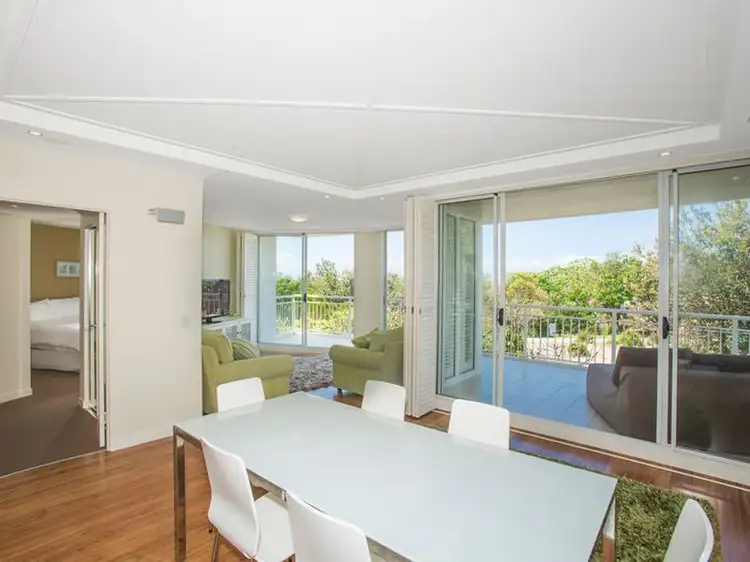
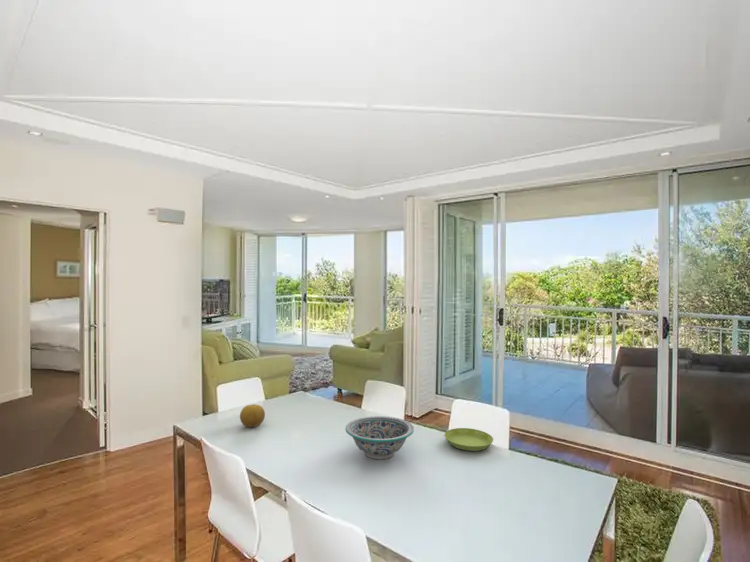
+ decorative bowl (379, 440)
+ fruit (252, 415)
+ saucer (468, 440)
